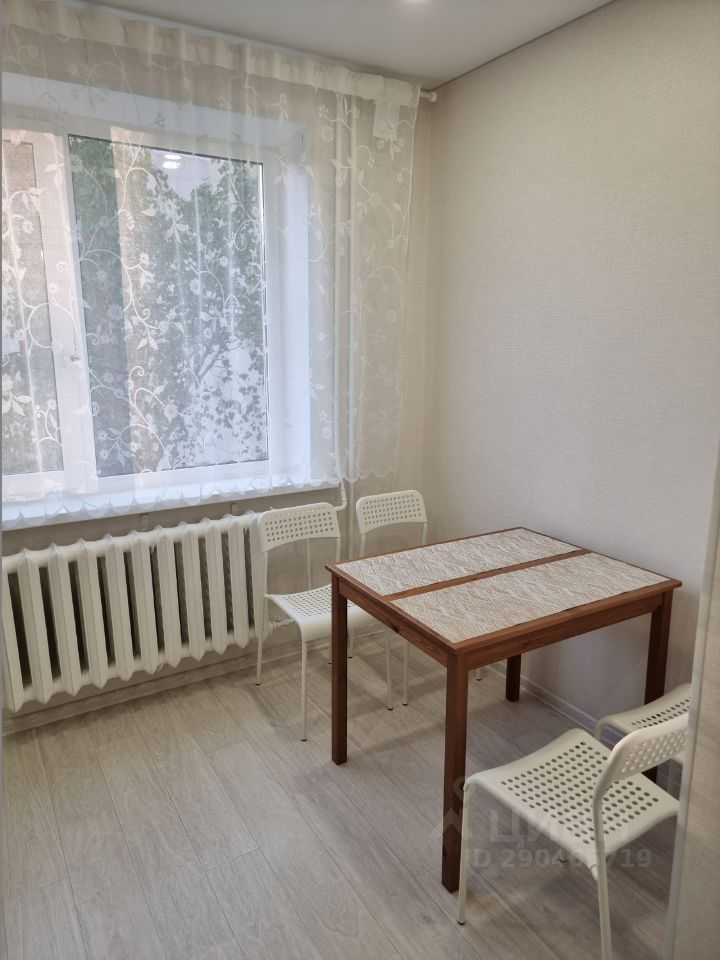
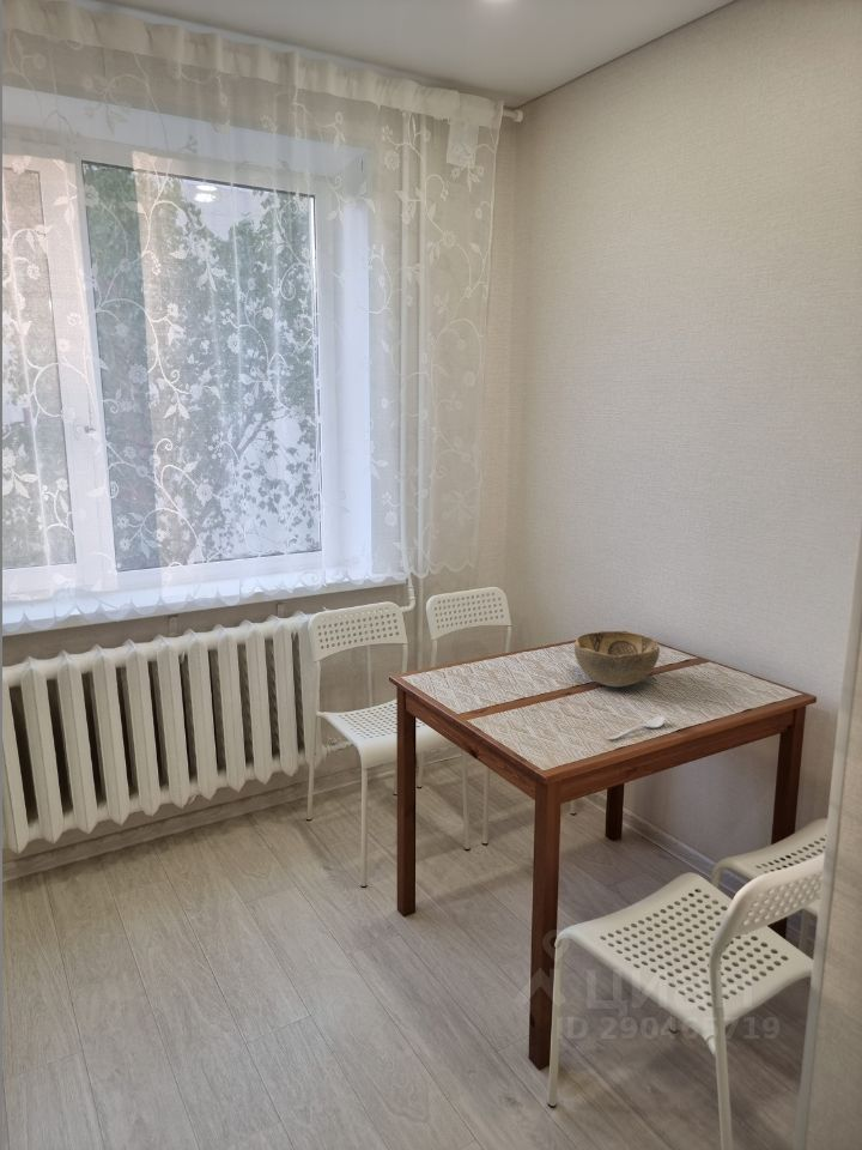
+ spoon (636, 727)
+ decorative bowl (615, 661)
